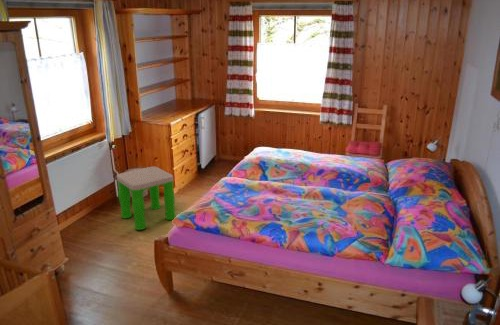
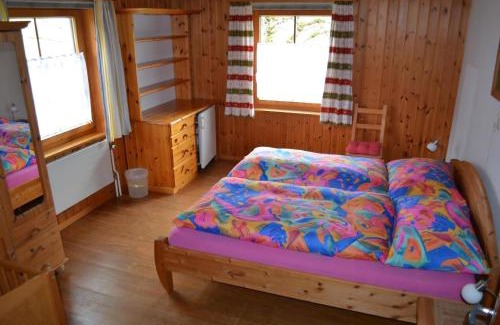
- stool (150, 196)
